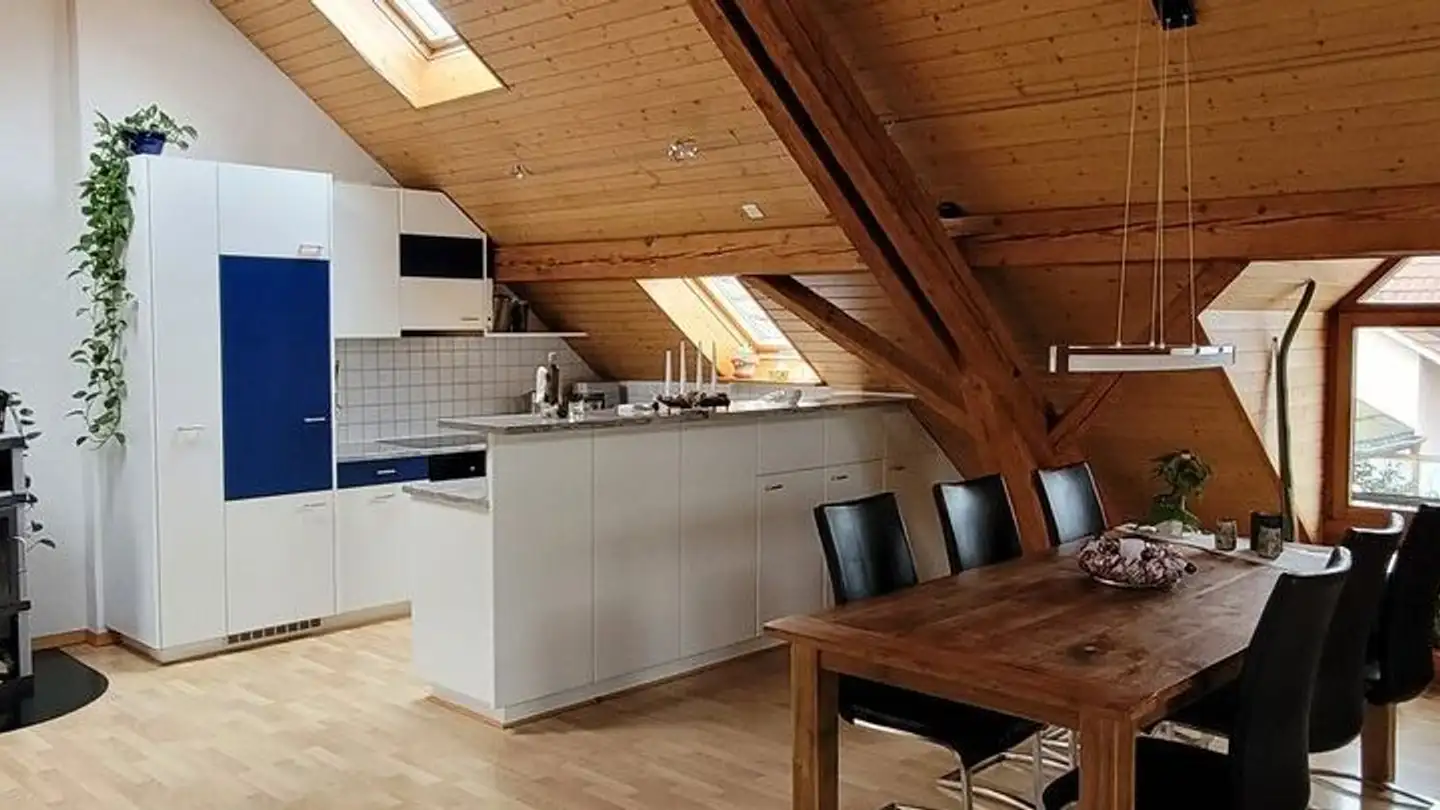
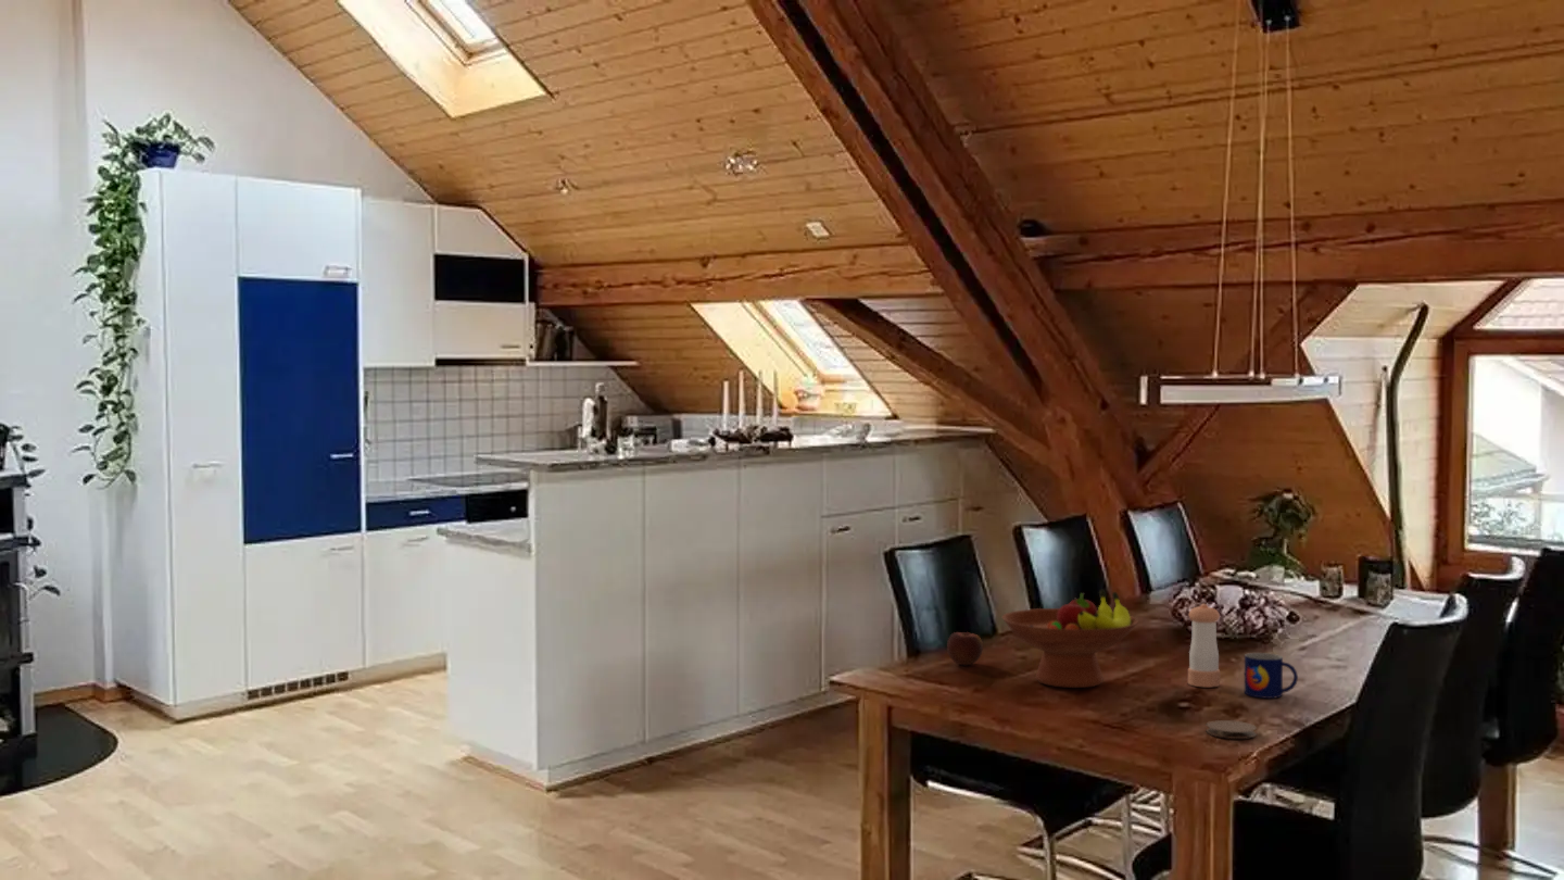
+ mug (1271, 676)
+ apple (964, 648)
+ pepper shaker (1203, 643)
+ fruit bowl (1069, 638)
+ coaster (1231, 729)
